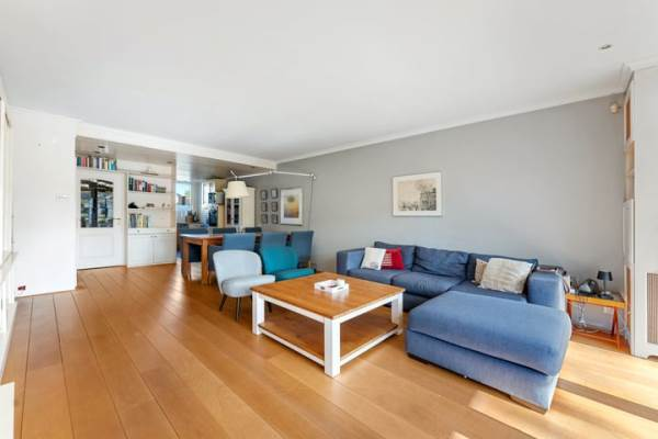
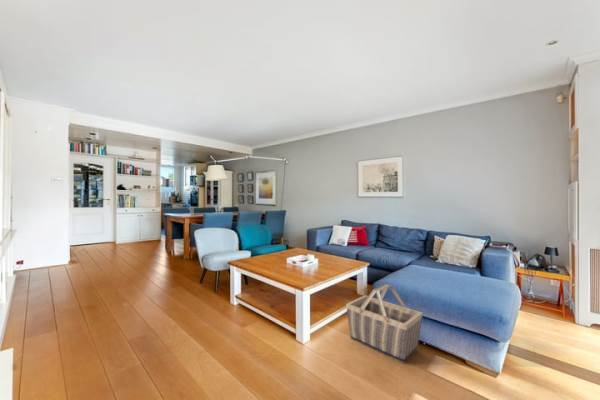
+ basket (382, 315)
